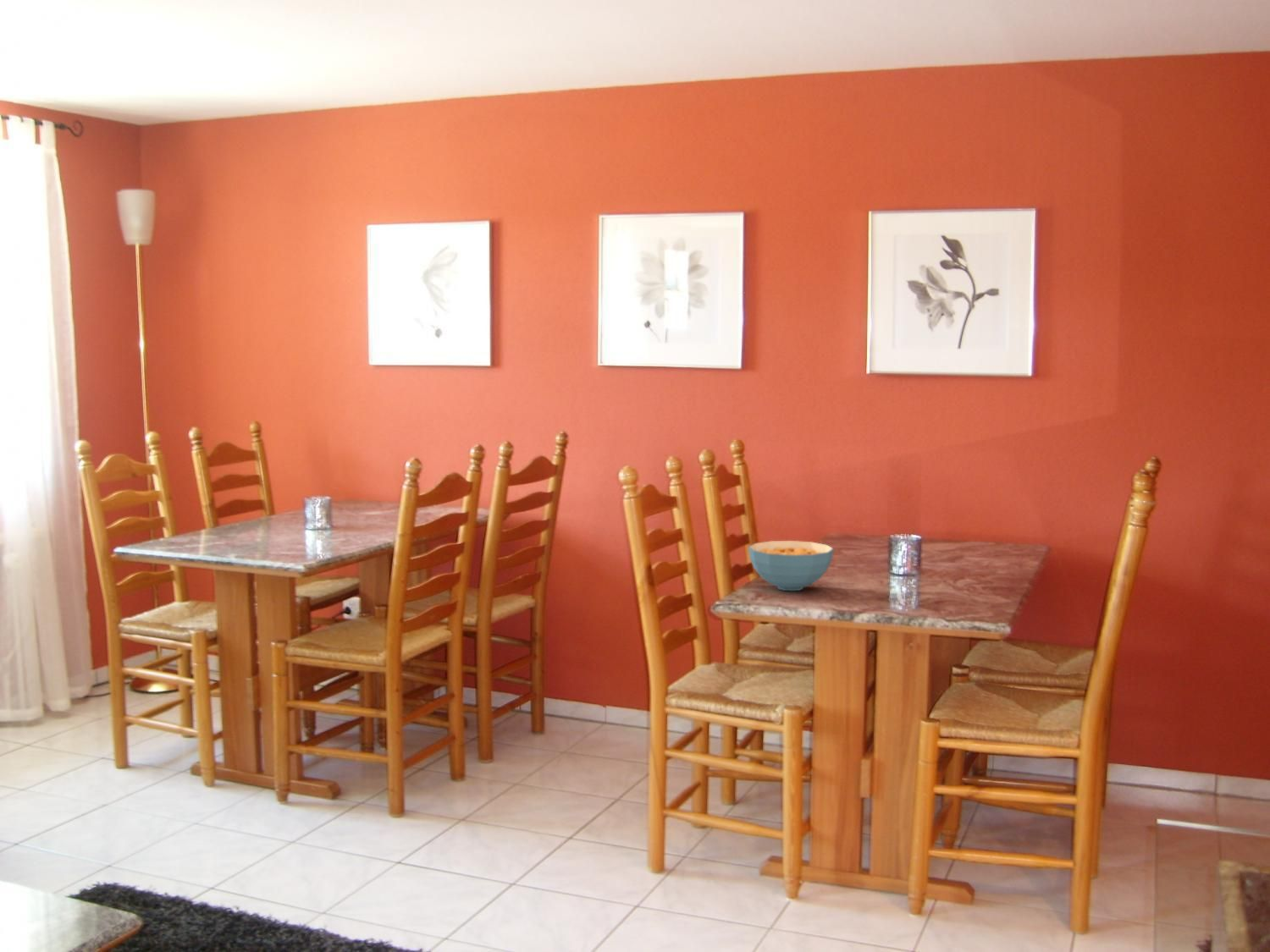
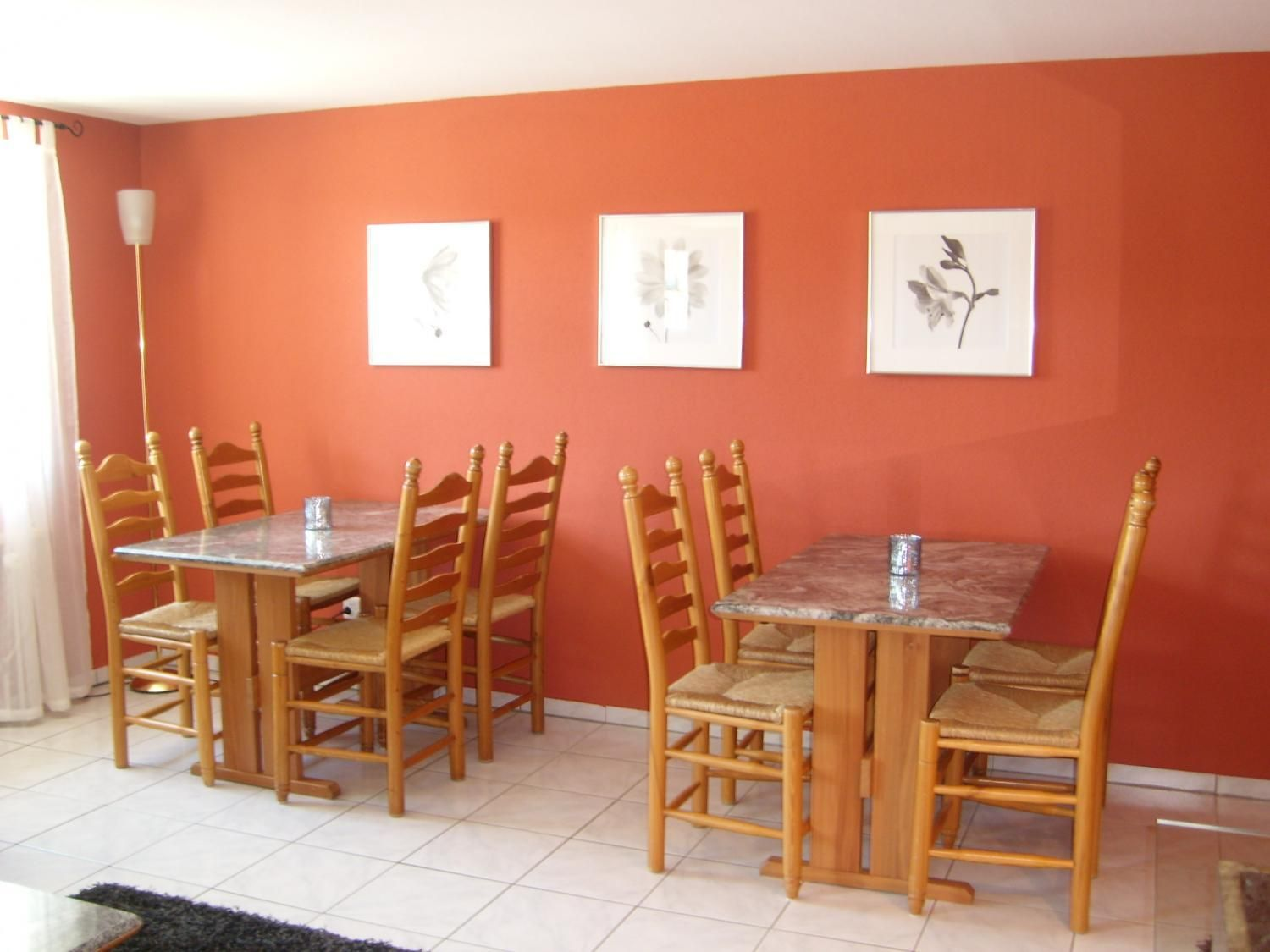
- cereal bowl (790, 568)
